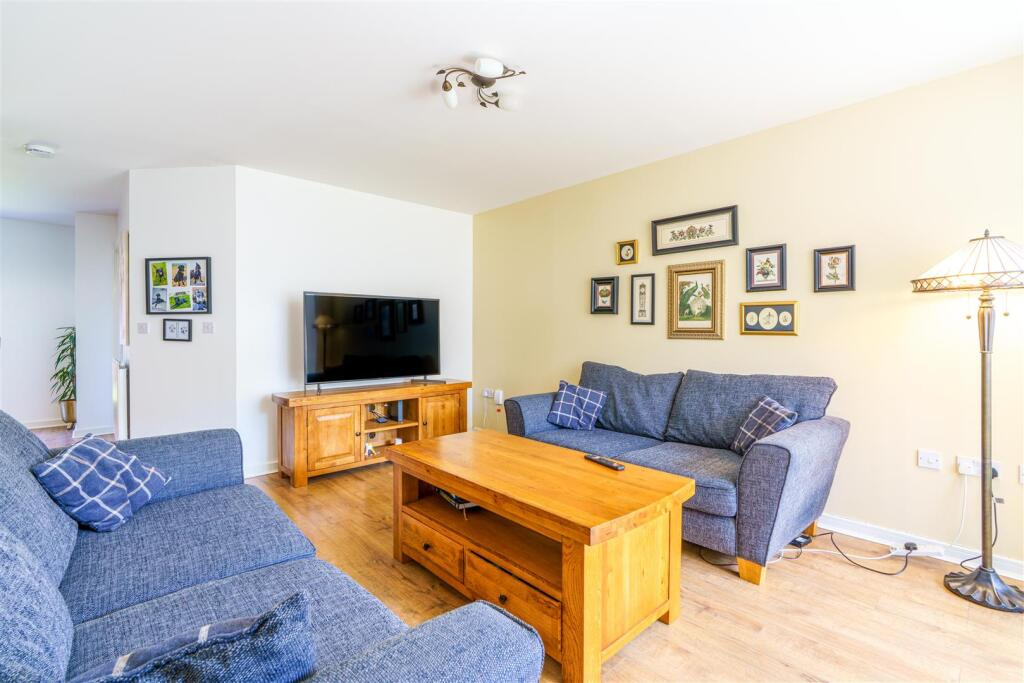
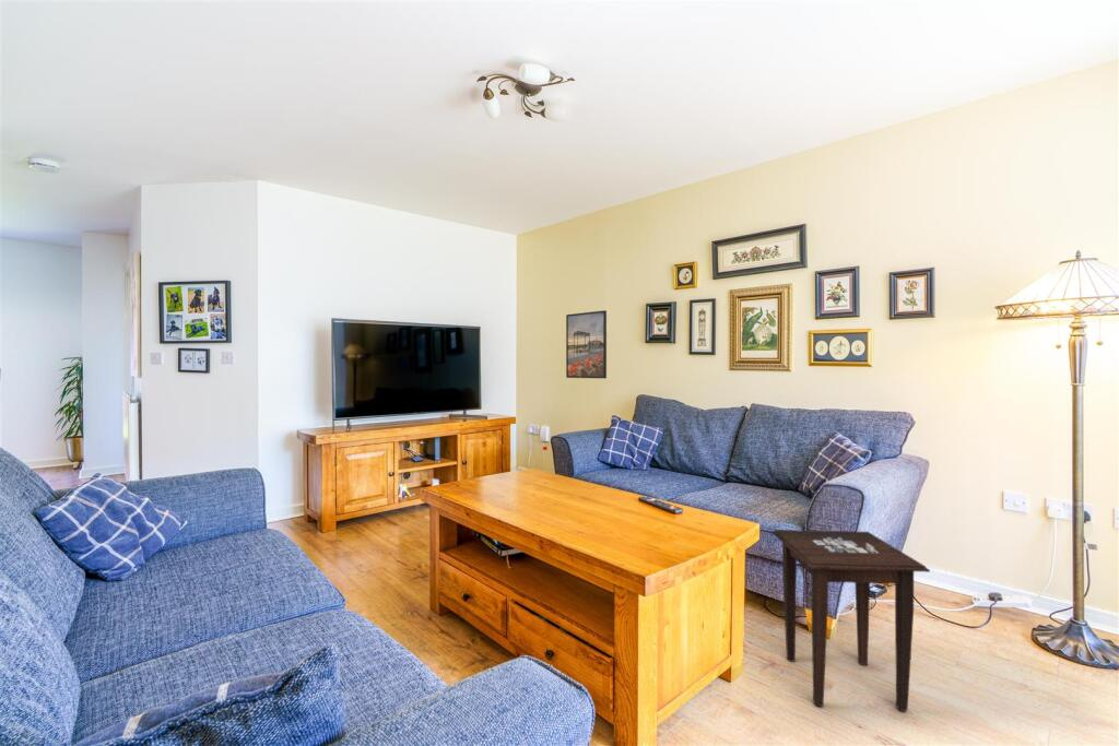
+ side table (856, 609)
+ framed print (585, 345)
